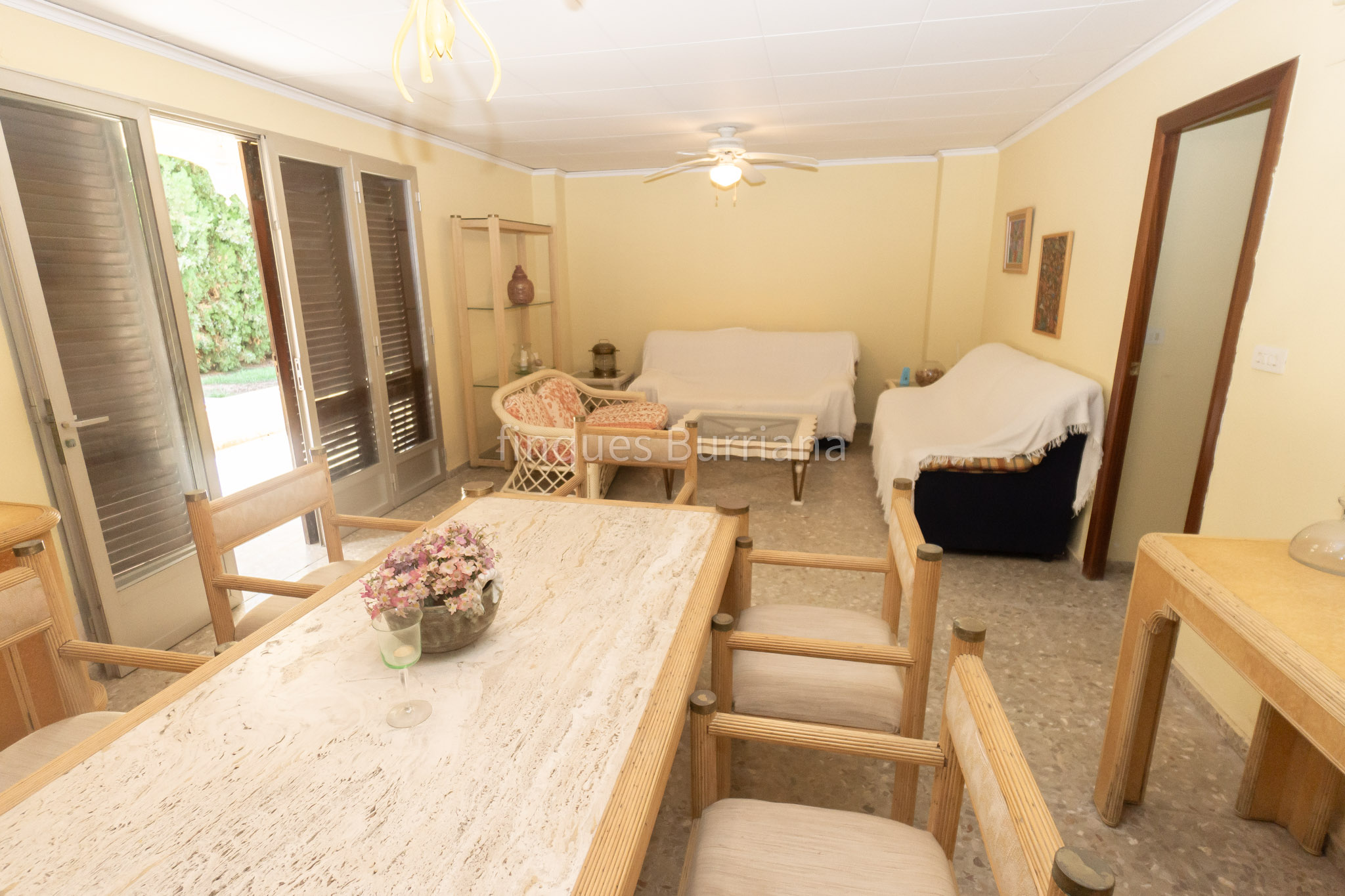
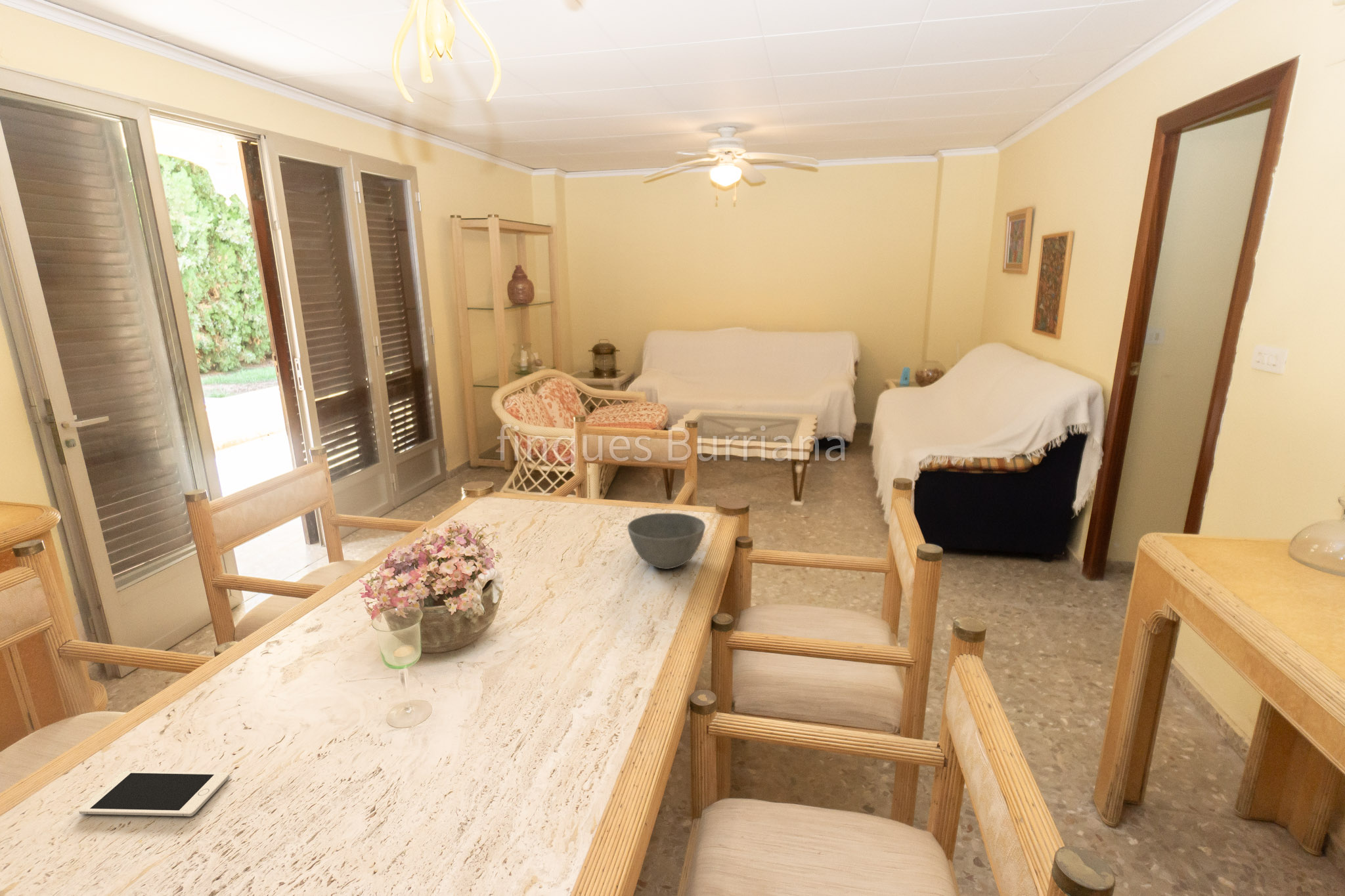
+ bowl (667, 544)
+ cell phone (156, 793)
